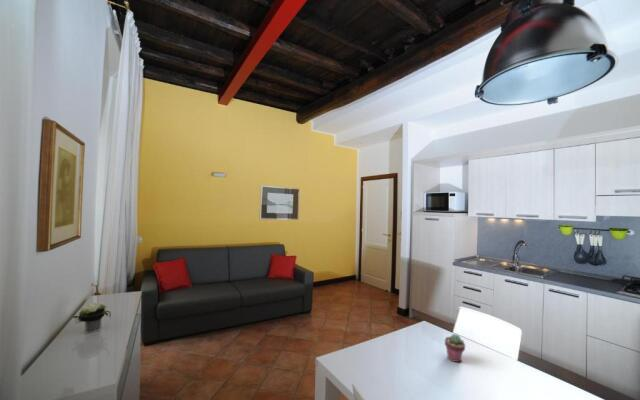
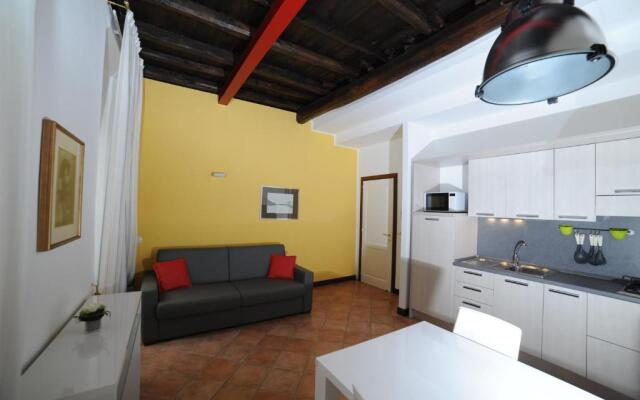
- potted succulent (454, 346)
